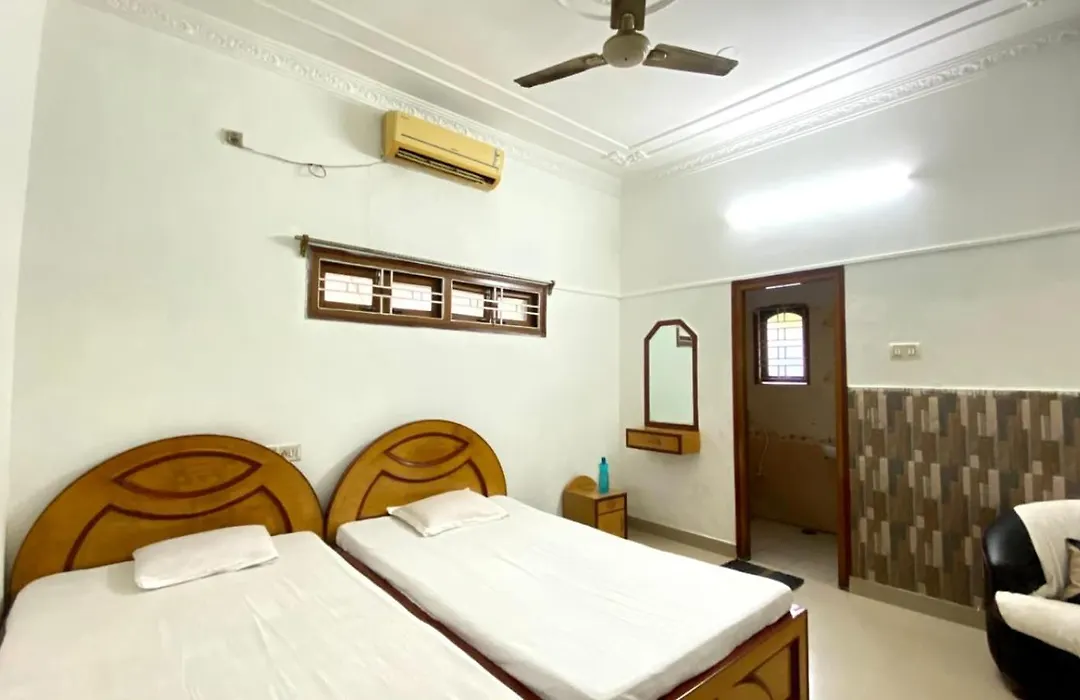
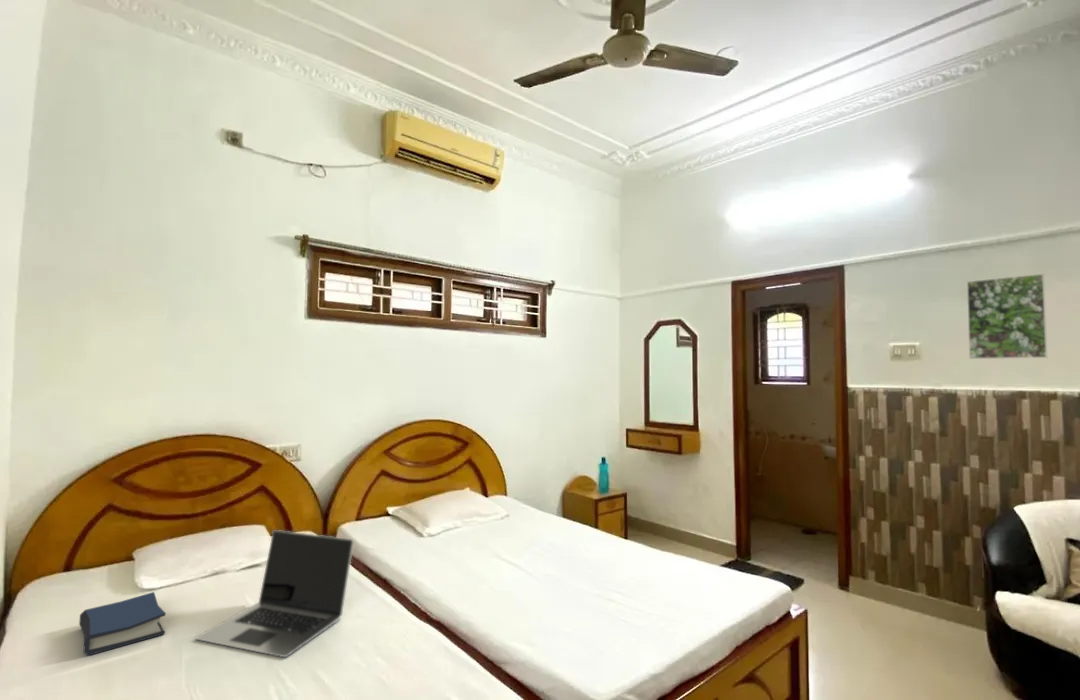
+ hardback book (121, 620)
+ laptop (279, 586)
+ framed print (1005, 318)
